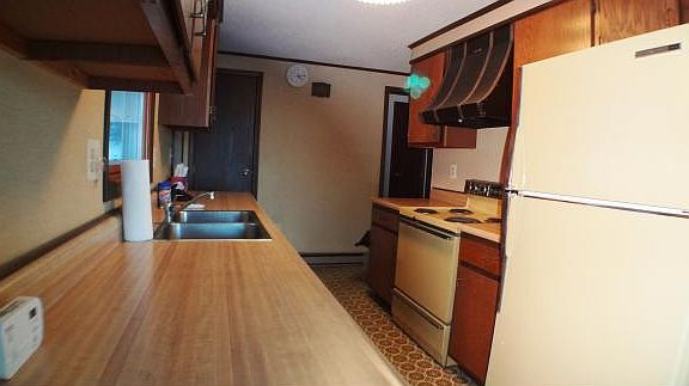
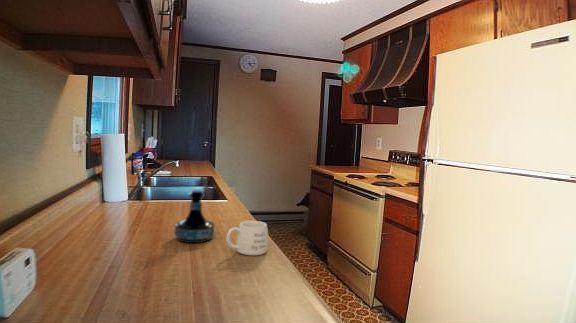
+ tequila bottle (195, 214)
+ mug (247, 238)
